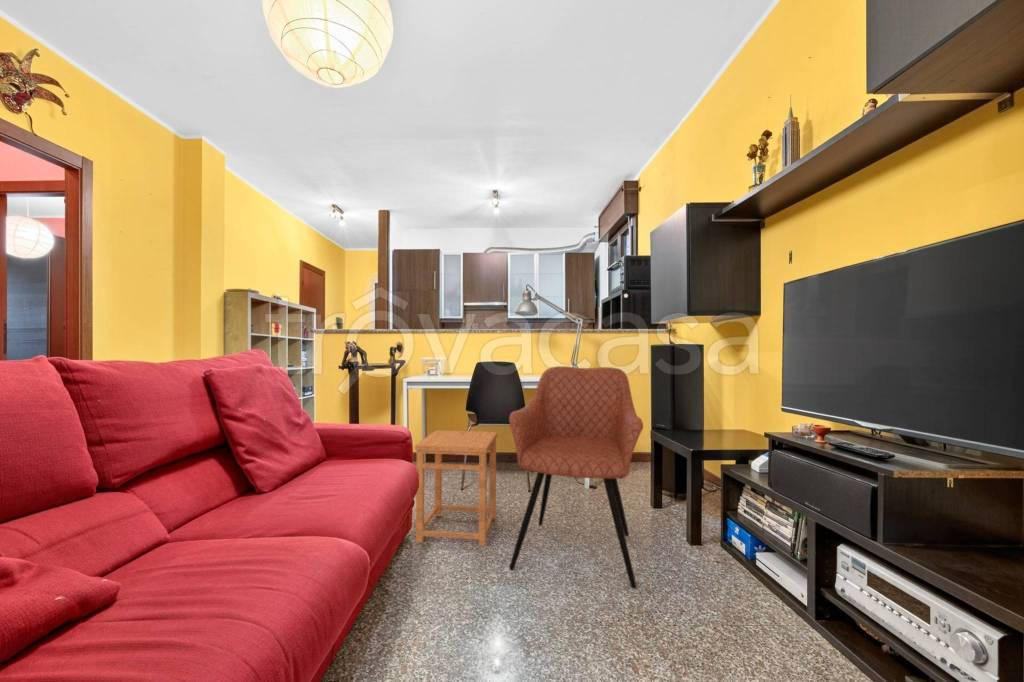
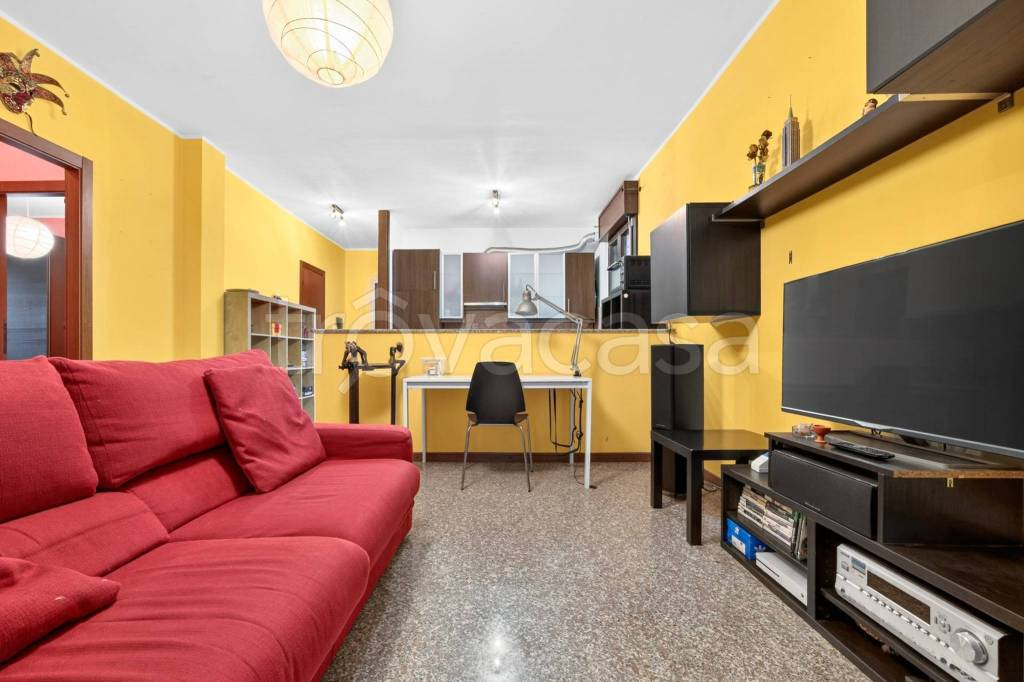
- side table (458, 469)
- armchair (578, 460)
